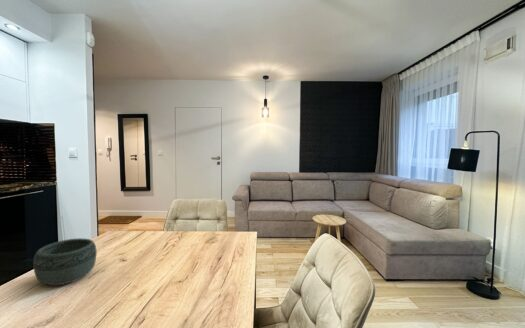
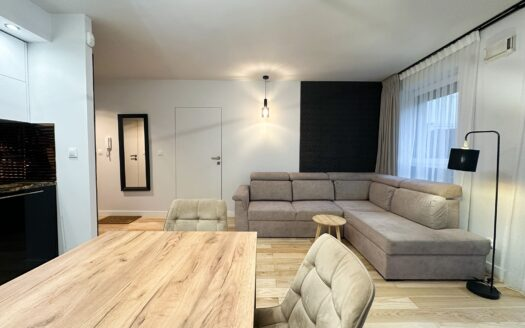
- bowl (67, 261)
